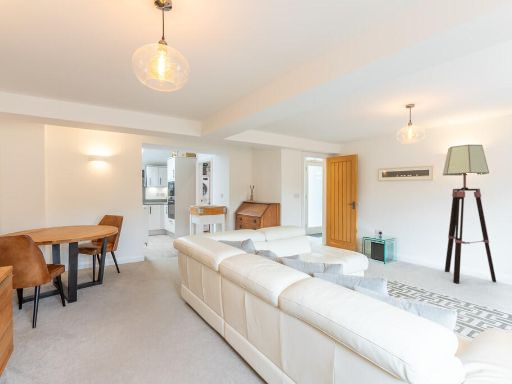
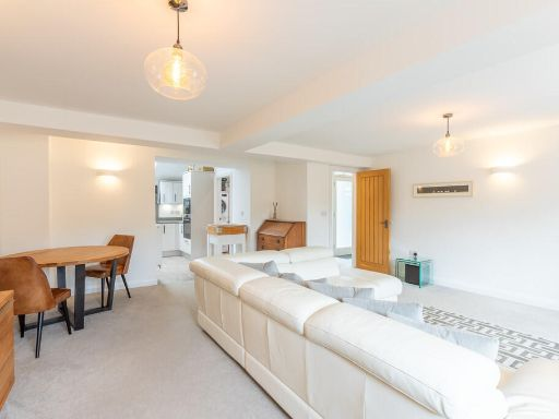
- floor lamp (462, 212)
